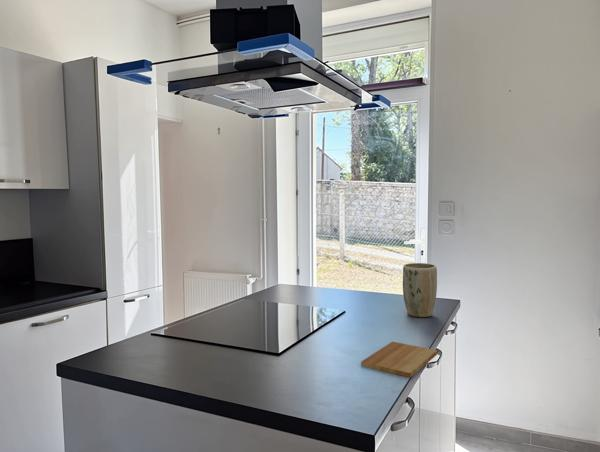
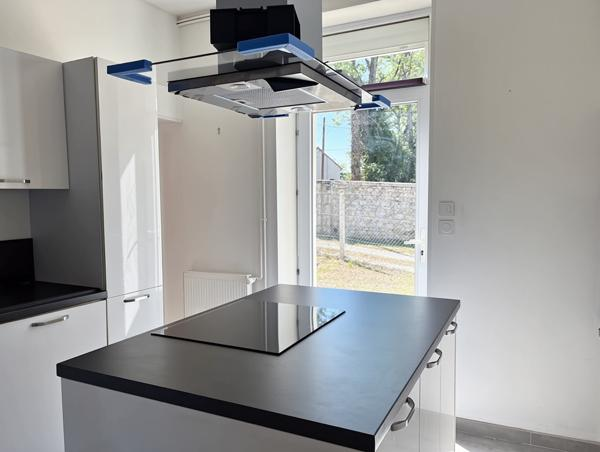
- plant pot (419, 289)
- cutting board (400, 357)
